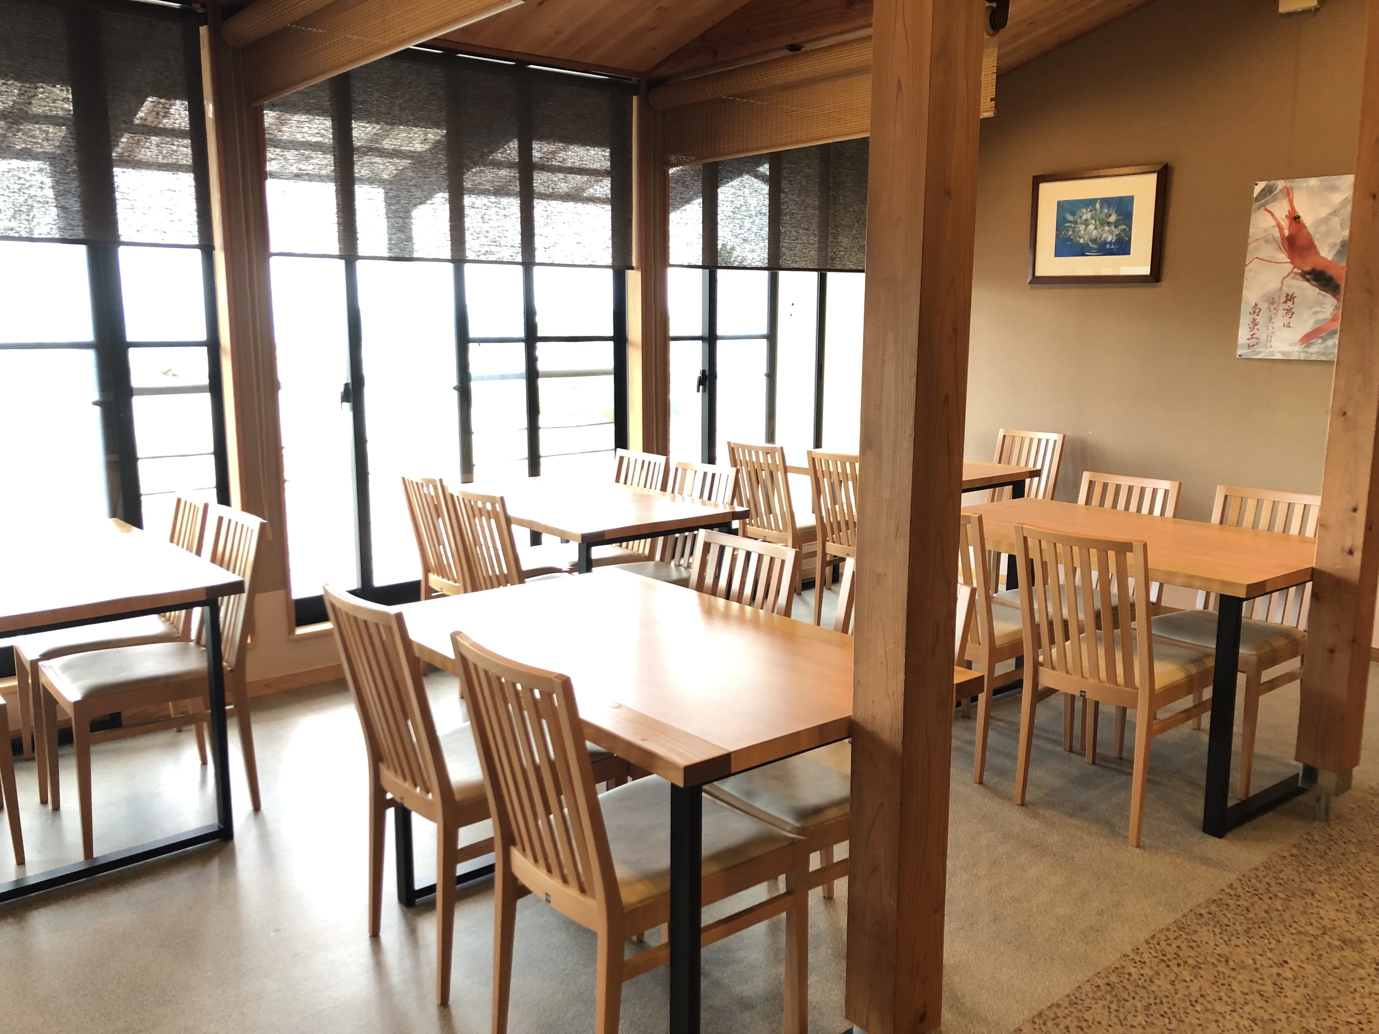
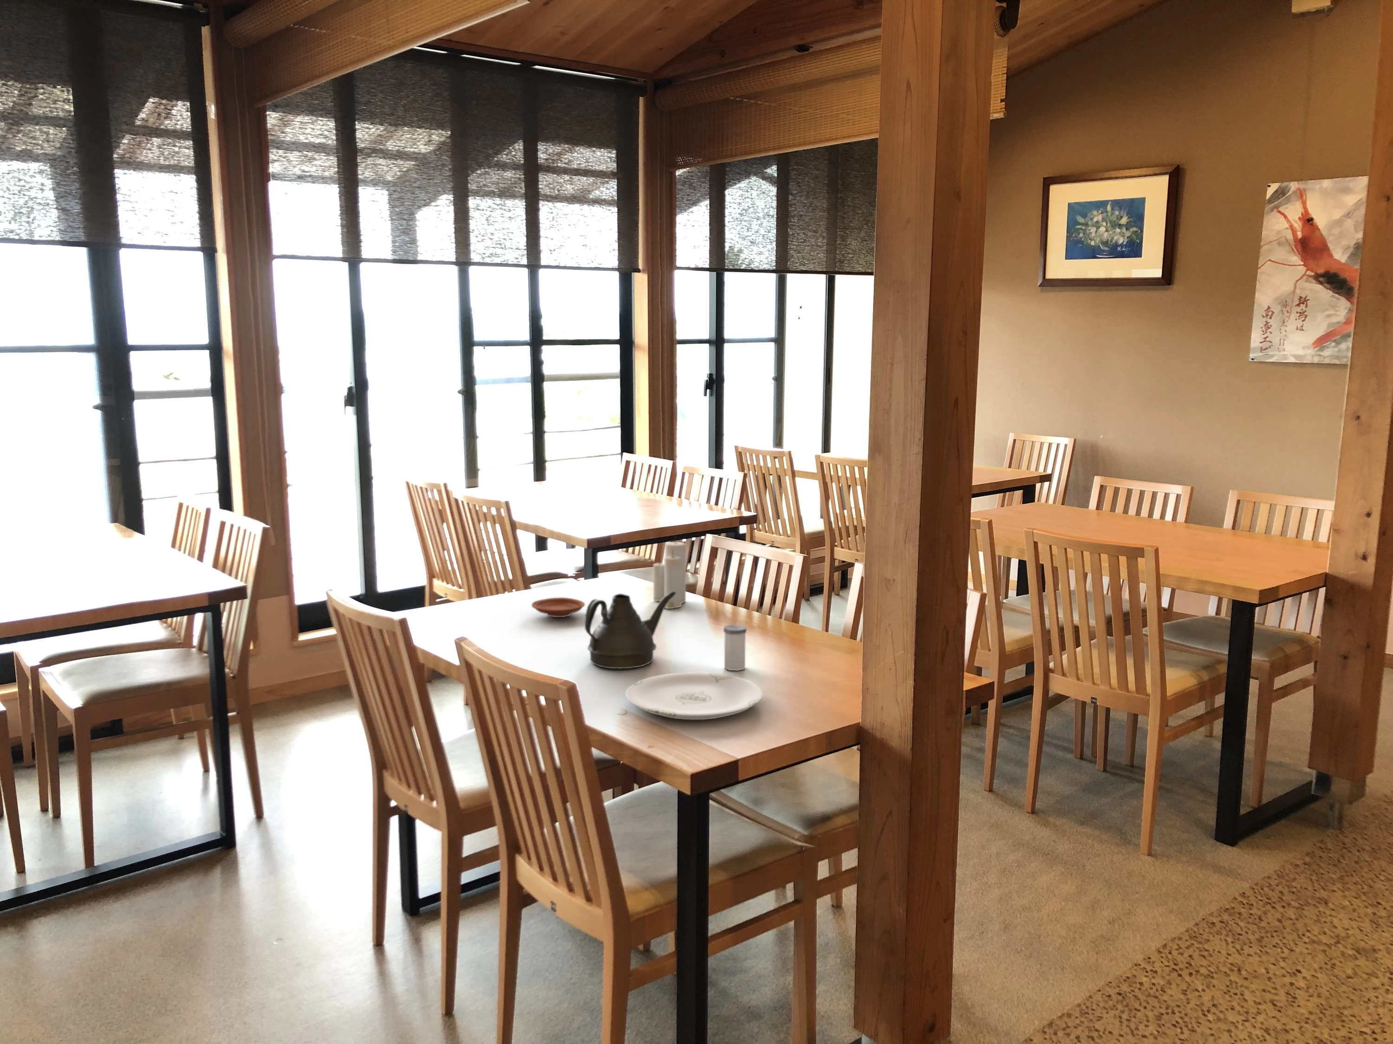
+ candle (669, 570)
+ teapot (633, 626)
+ plate (694, 697)
+ salt shaker (735, 647)
+ plate (558, 610)
